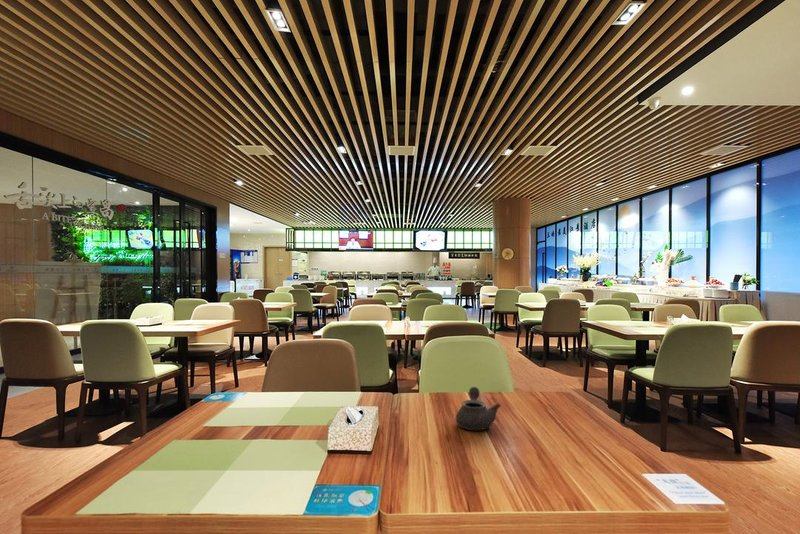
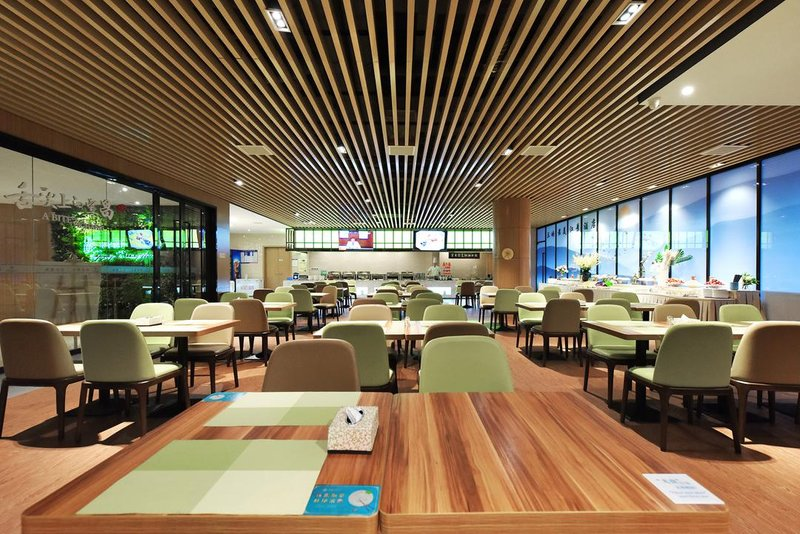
- teapot (476, 407)
